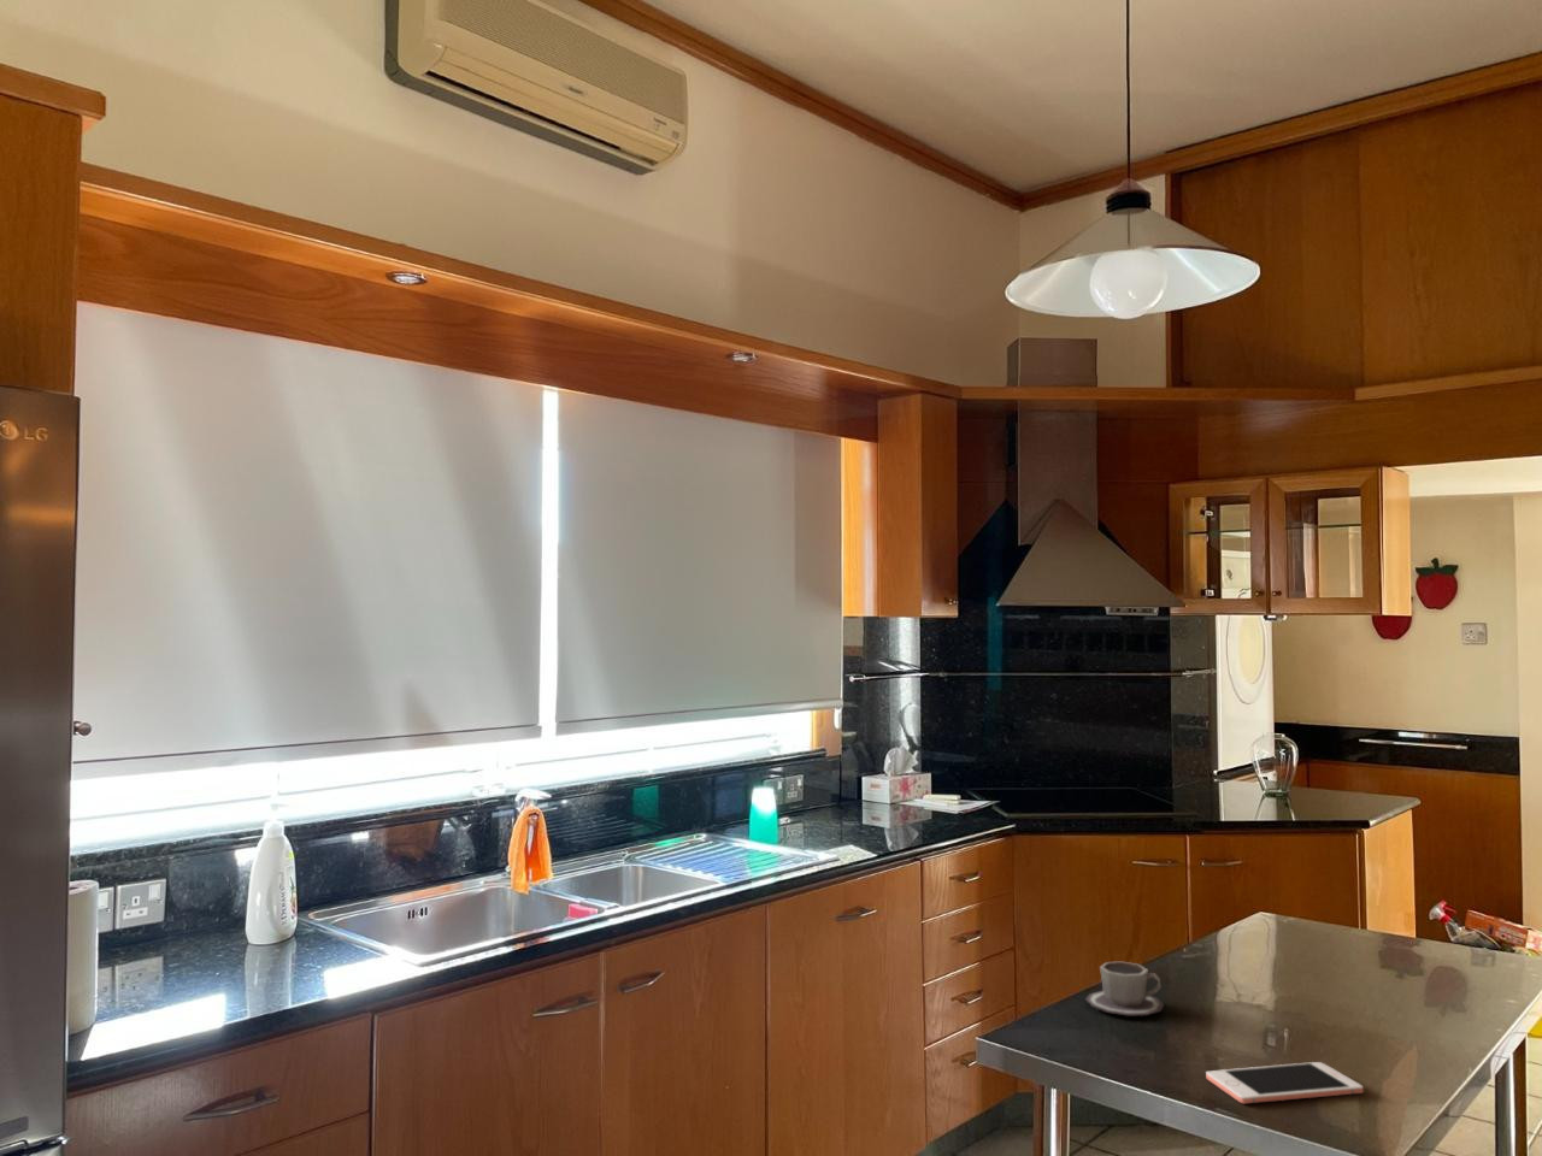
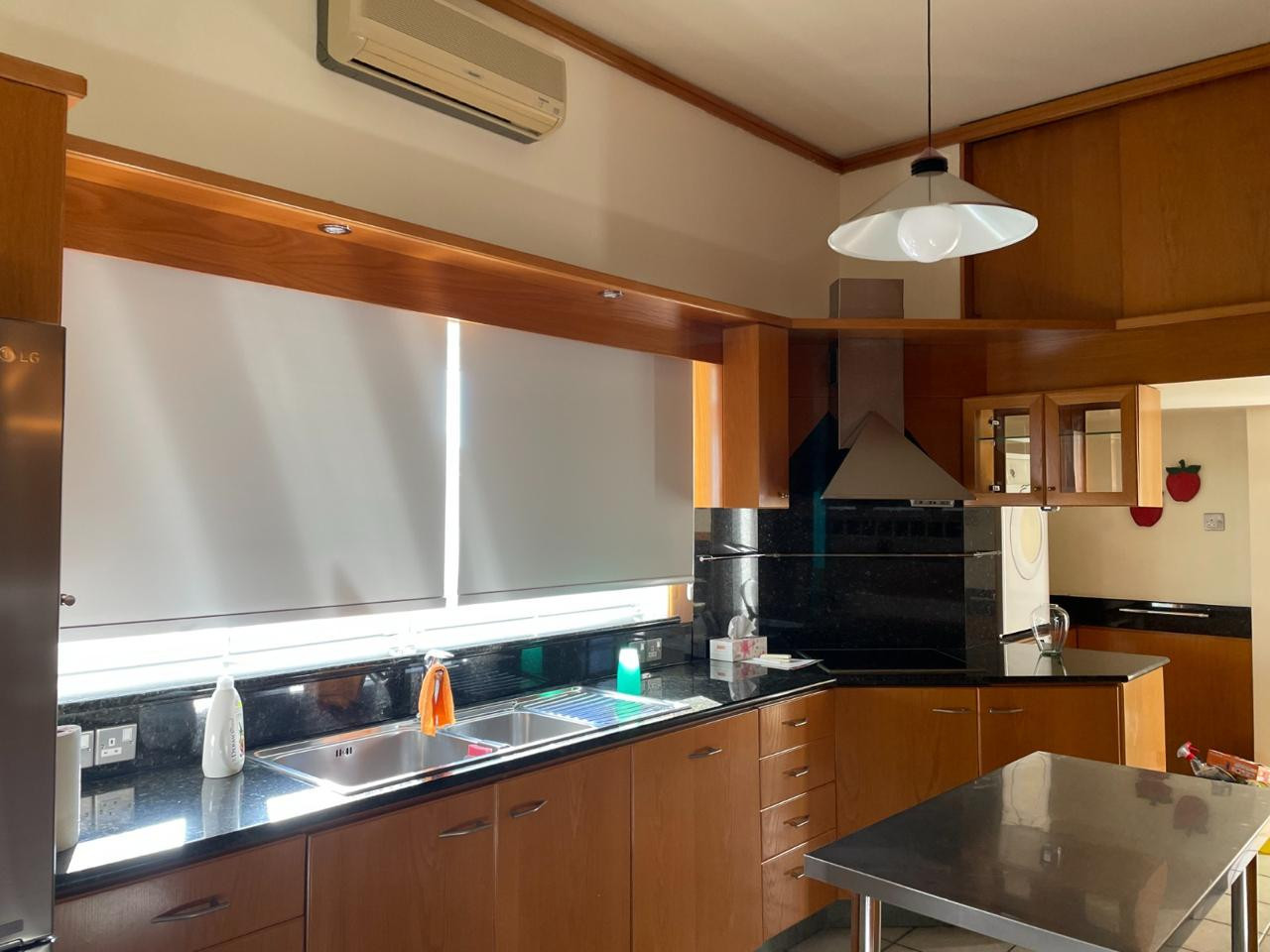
- cell phone (1283, 1082)
- cup (1124, 987)
